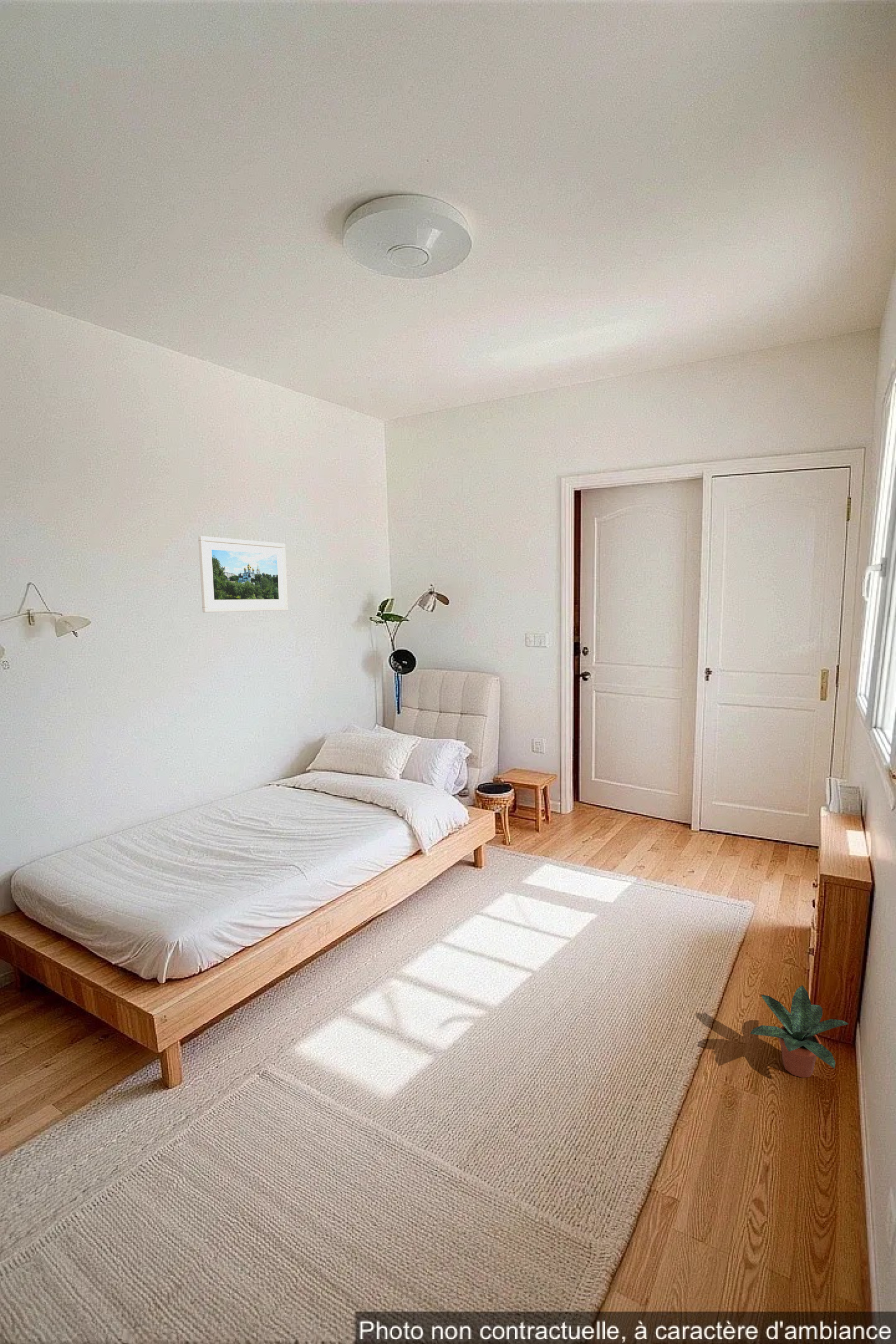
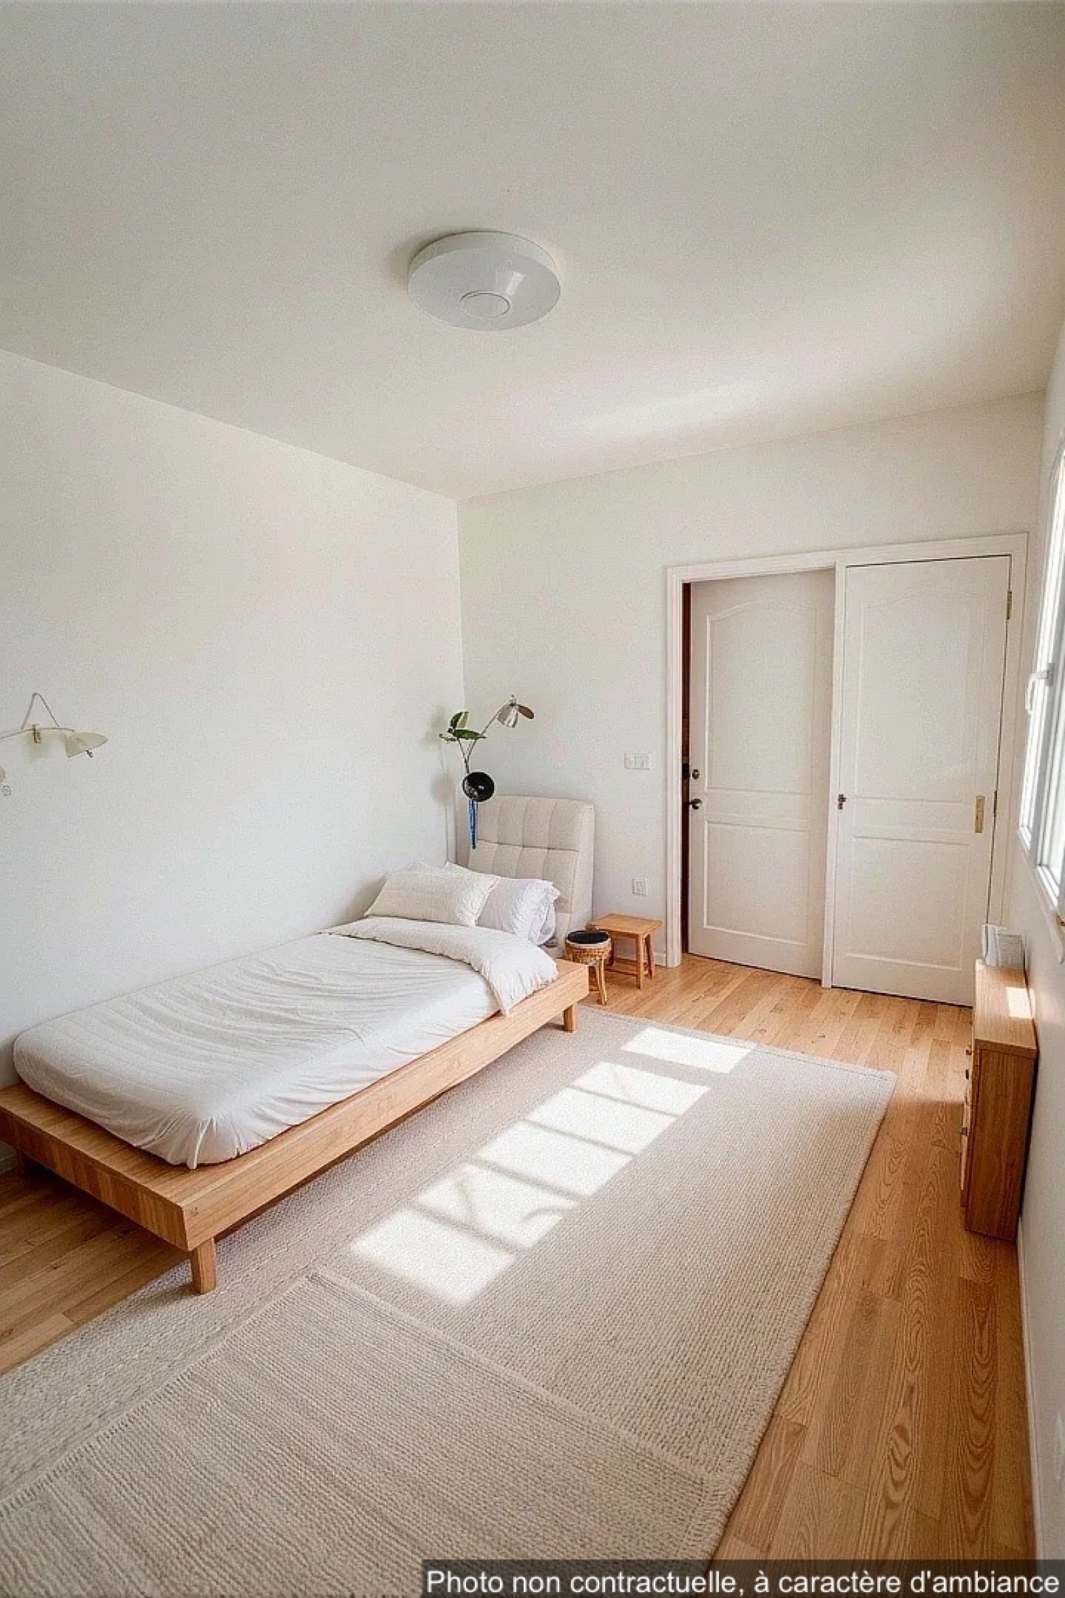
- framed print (246, 576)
- potted plant (799, 1033)
